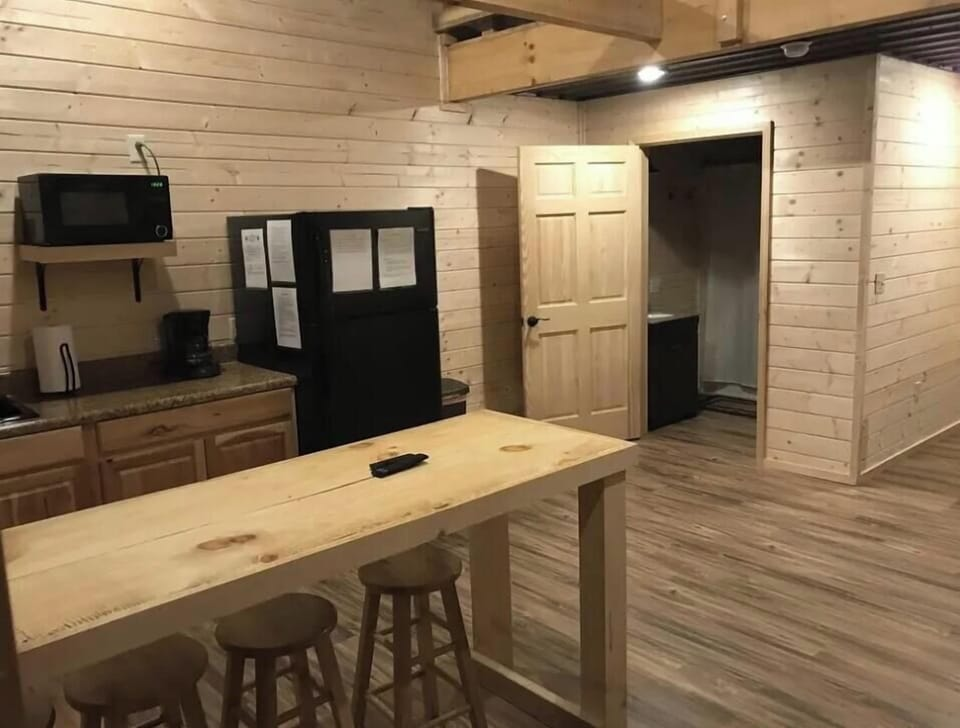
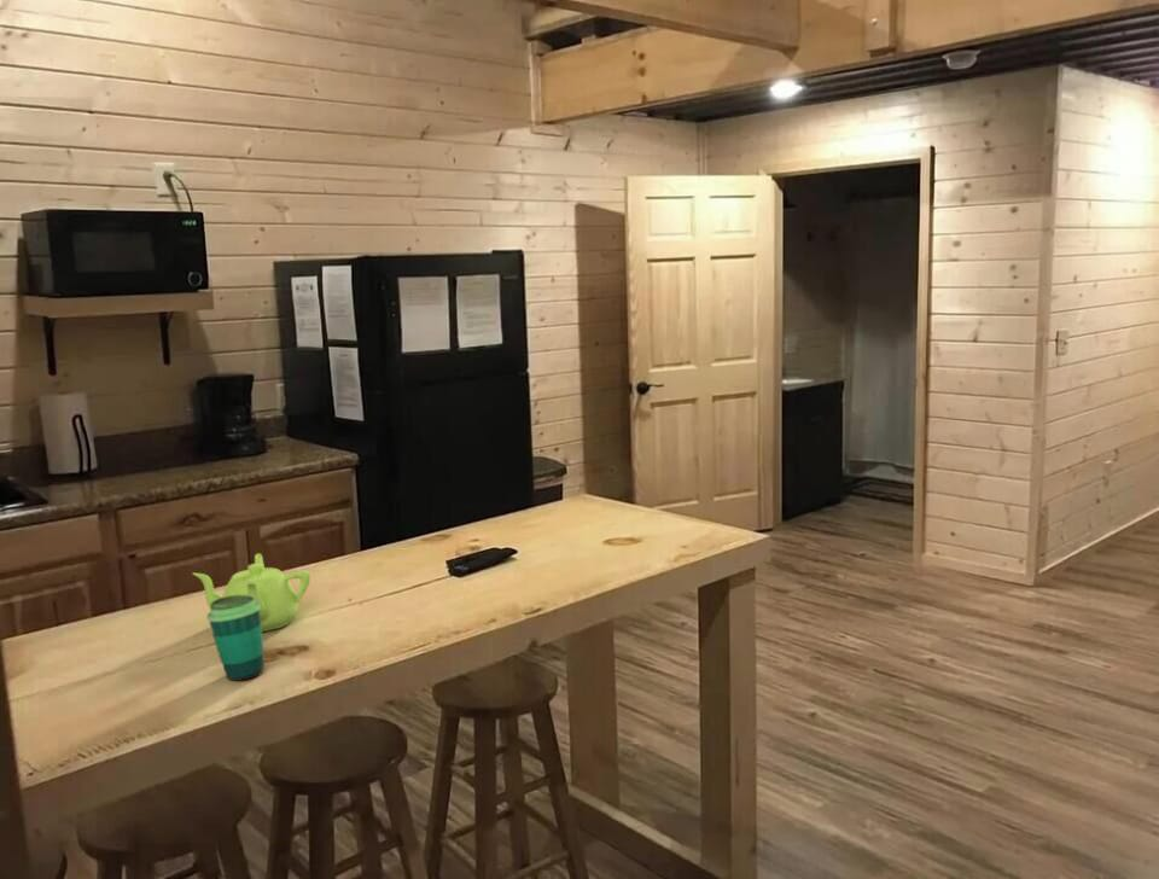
+ cup (235, 636)
+ teapot (254, 593)
